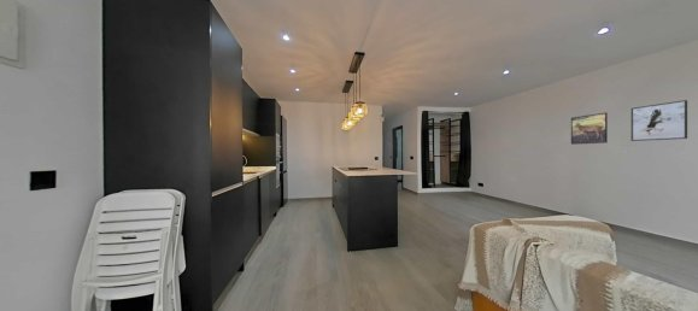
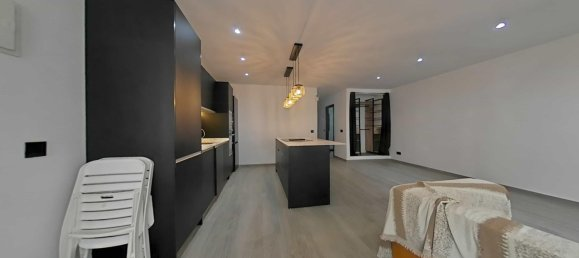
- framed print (657, 122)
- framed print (587, 129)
